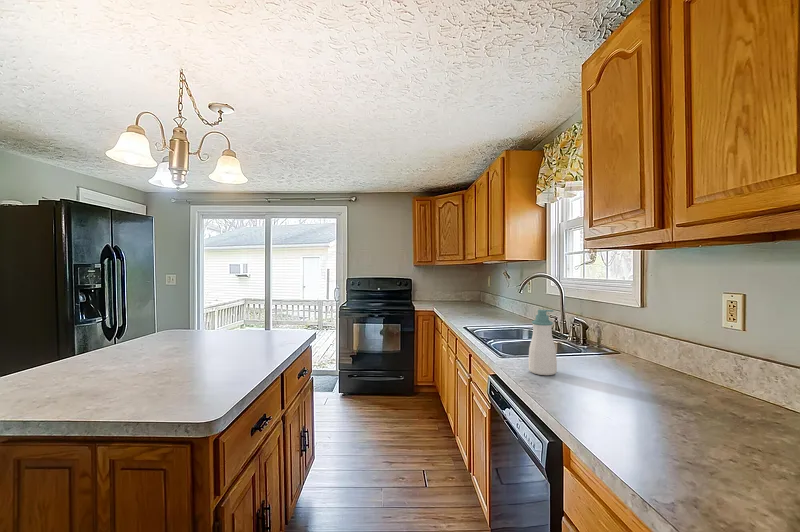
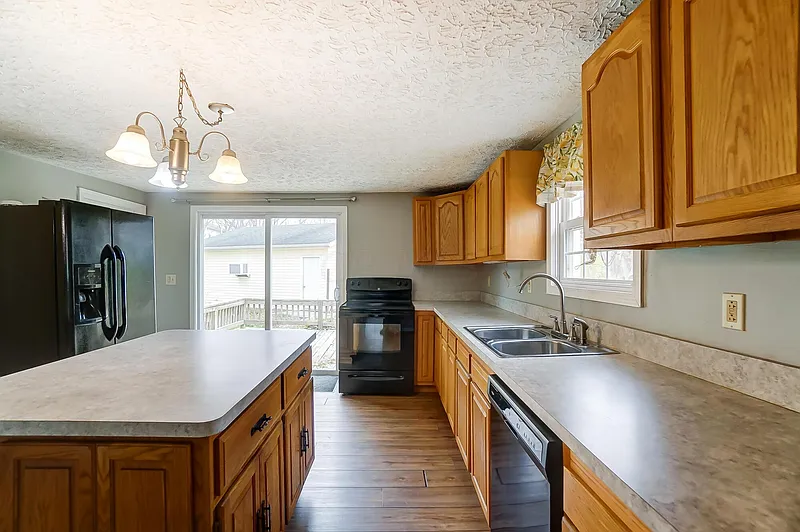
- soap bottle (542, 341)
